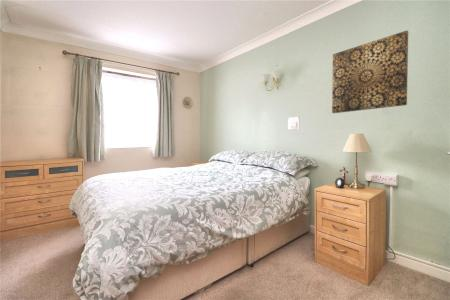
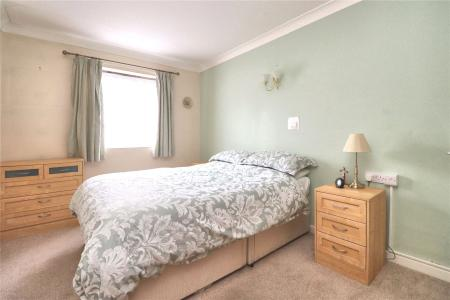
- wall art (365, 76)
